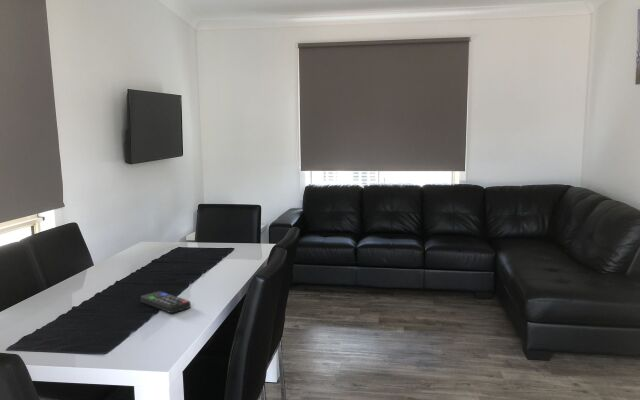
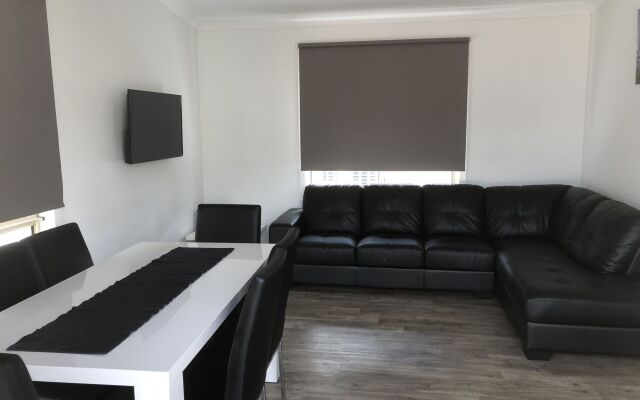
- remote control (165, 301)
